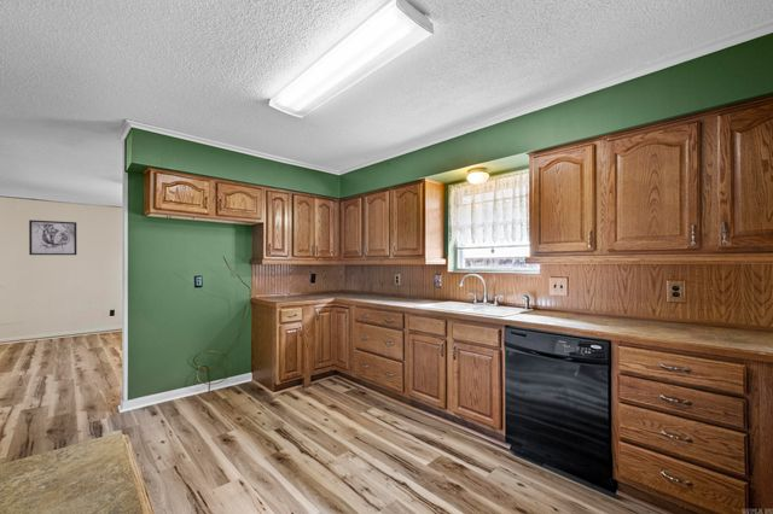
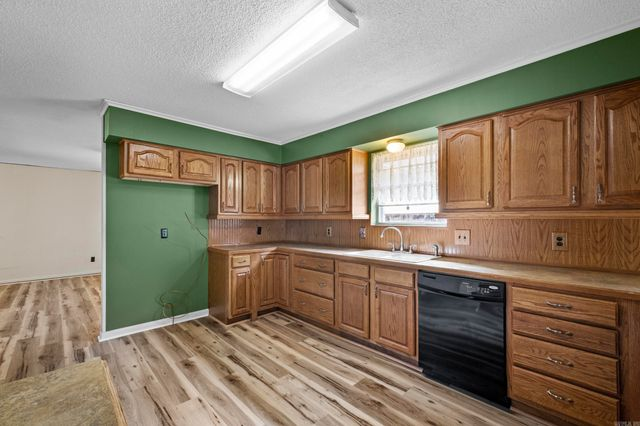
- wall art (53, 238)
